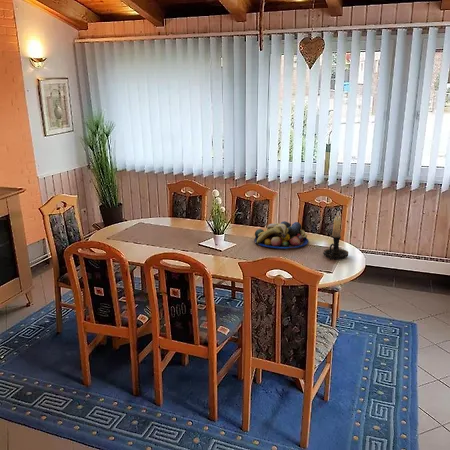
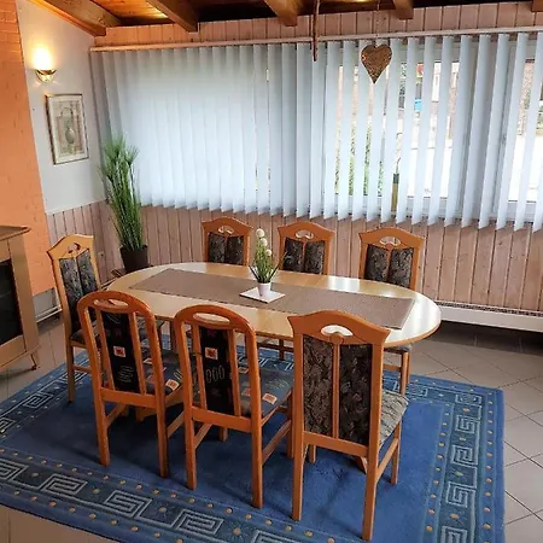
- fruit bowl (281, 232)
- candle holder (335, 234)
